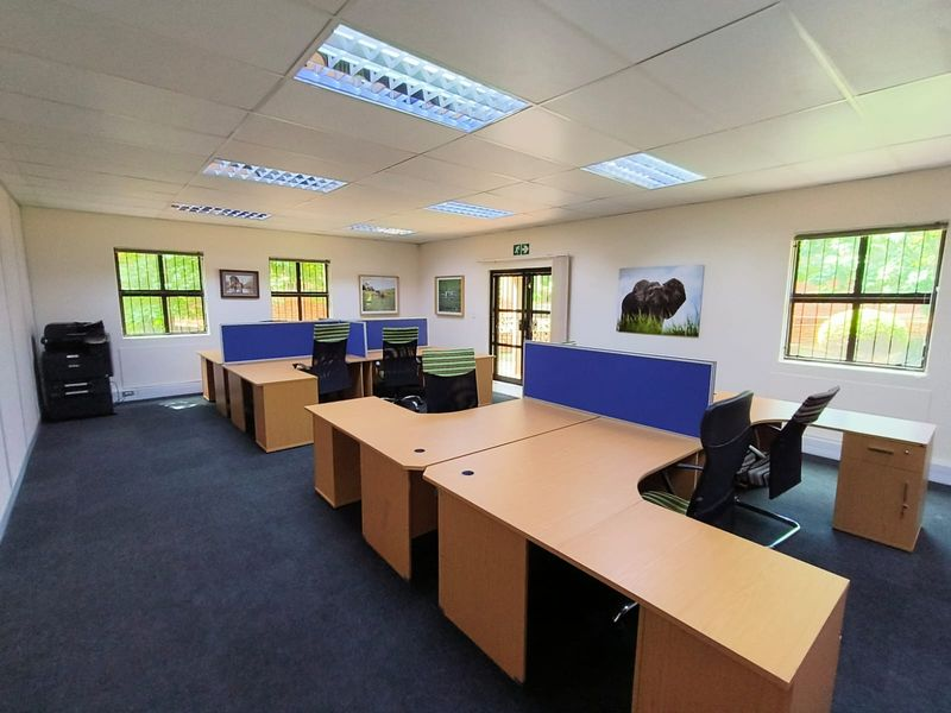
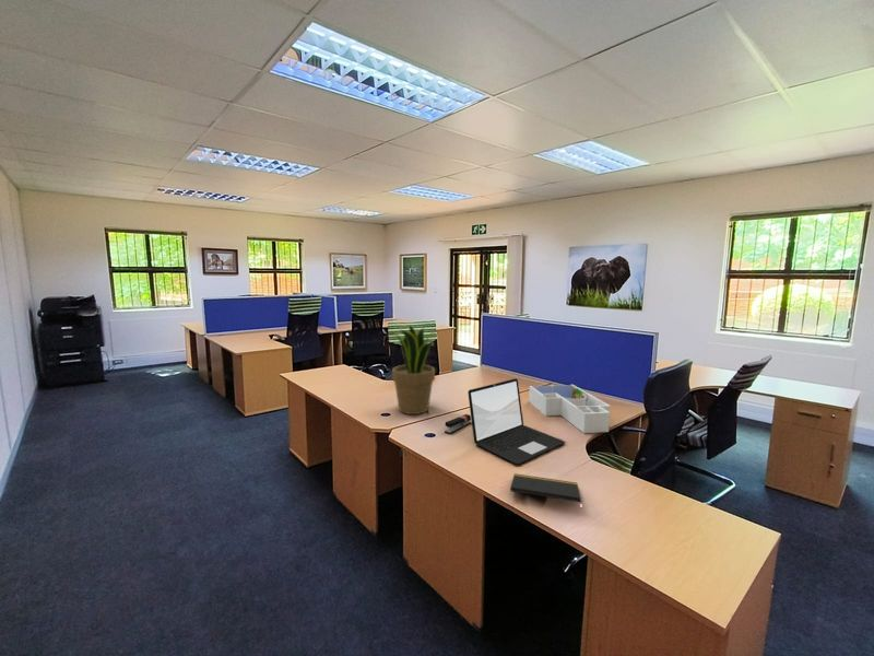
+ laptop (517, 417)
+ potted plant (414, 367)
+ stapler (458, 422)
+ desk organizer (569, 406)
+ notepad (544, 487)
